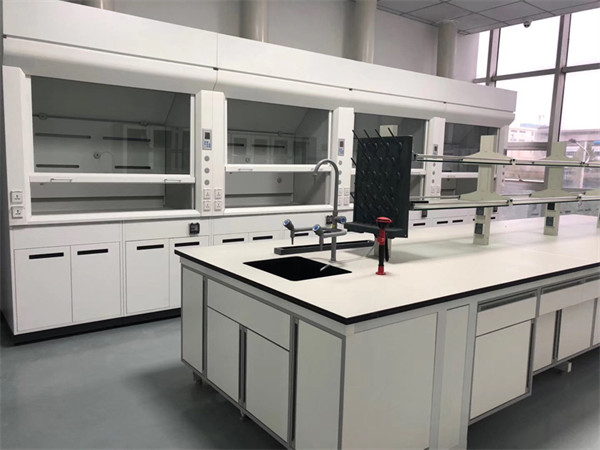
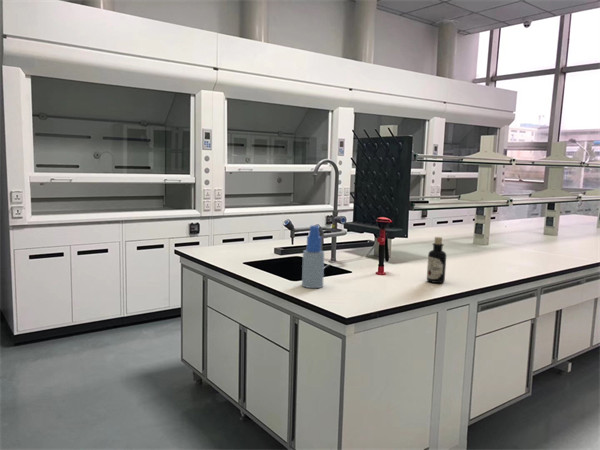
+ spray bottle (313, 255)
+ bottle (437, 259)
